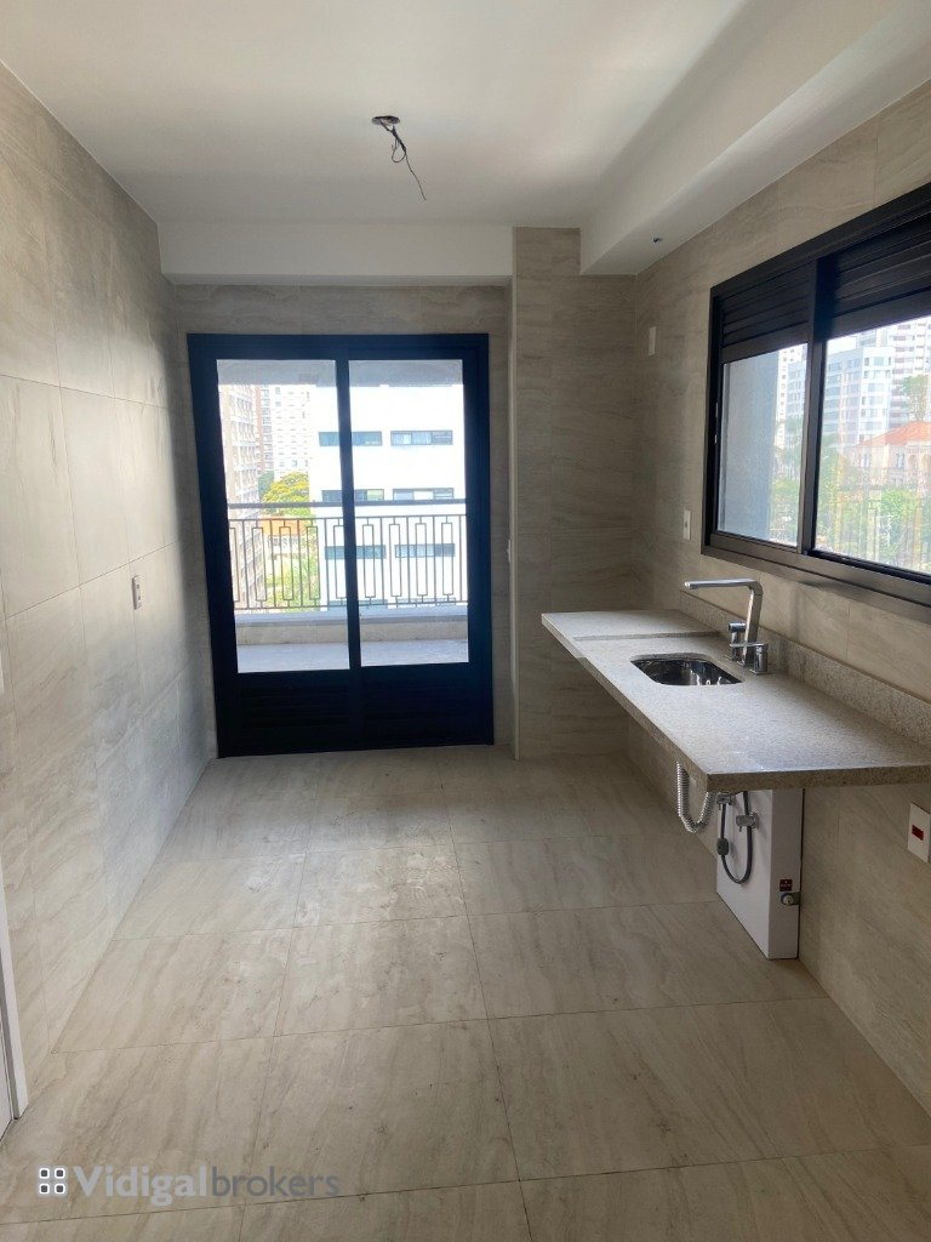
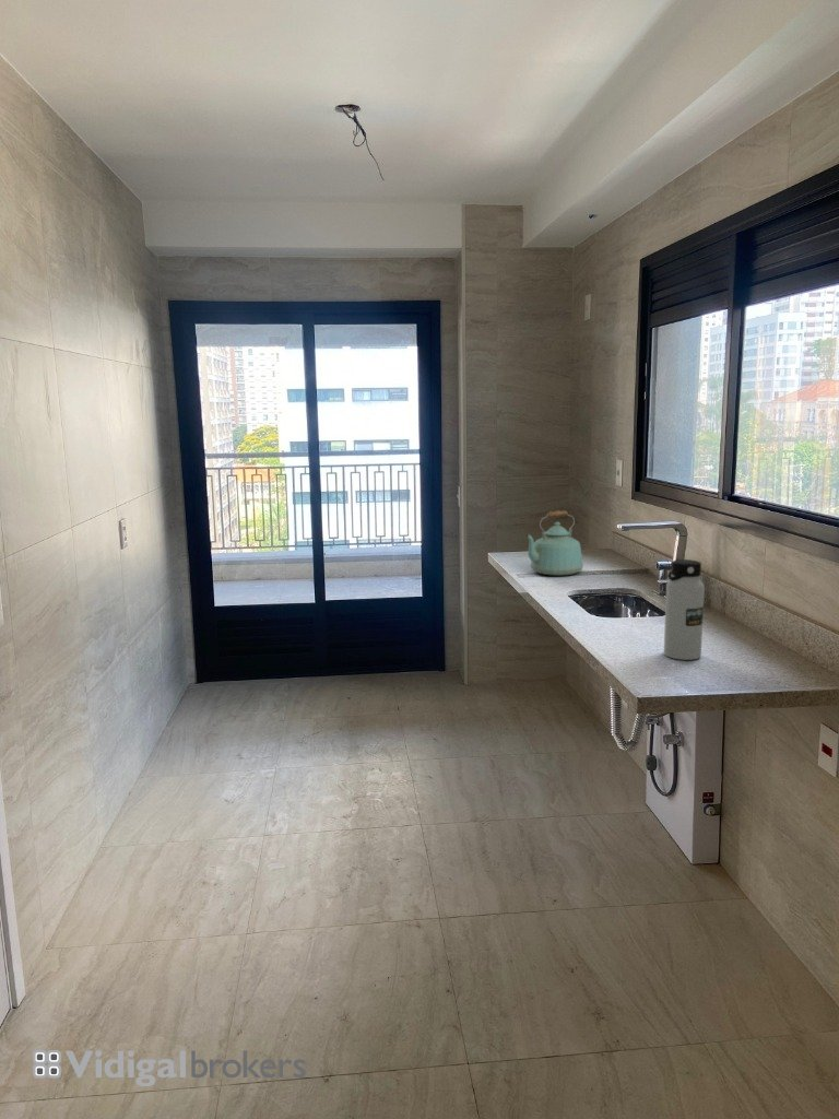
+ water bottle (684, 609)
+ kettle (552, 541)
